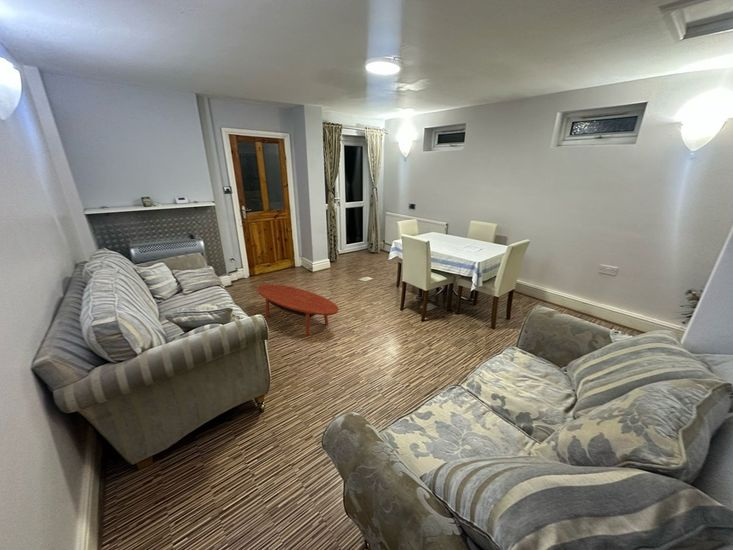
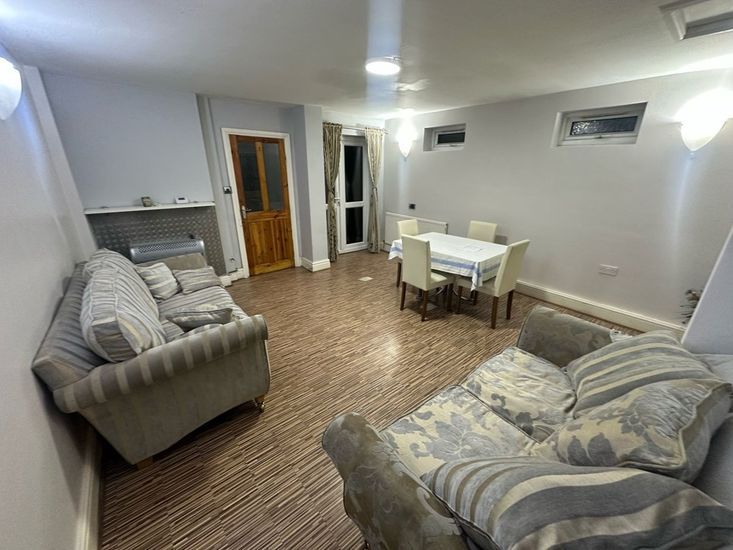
- coffee table (295, 308)
